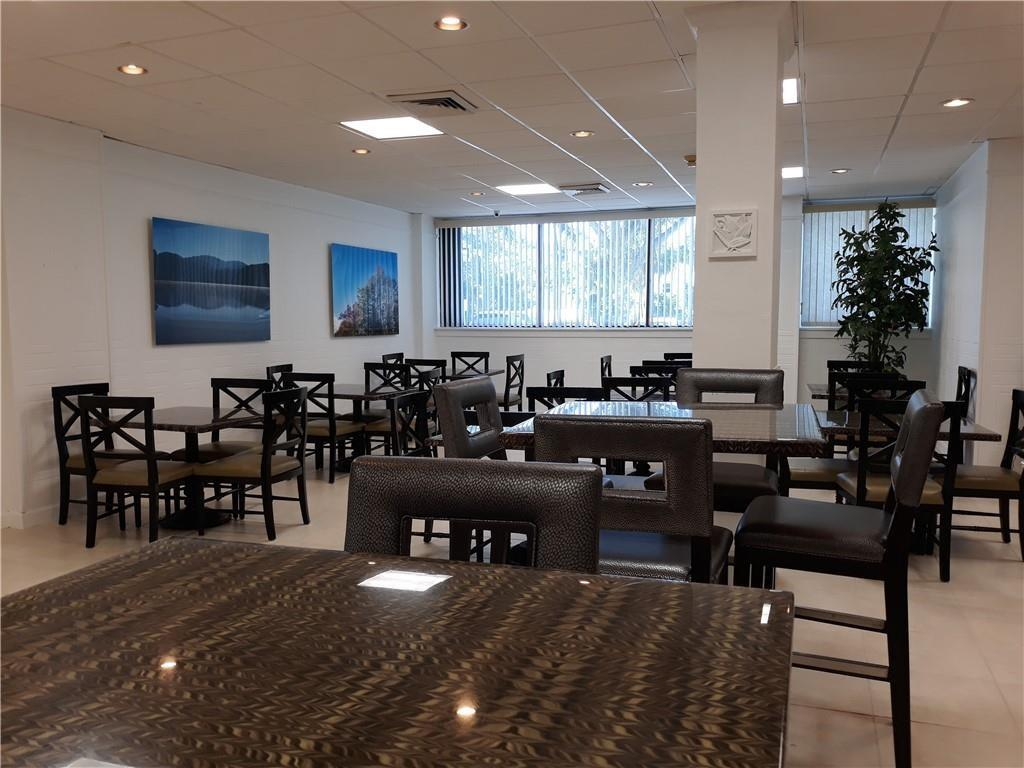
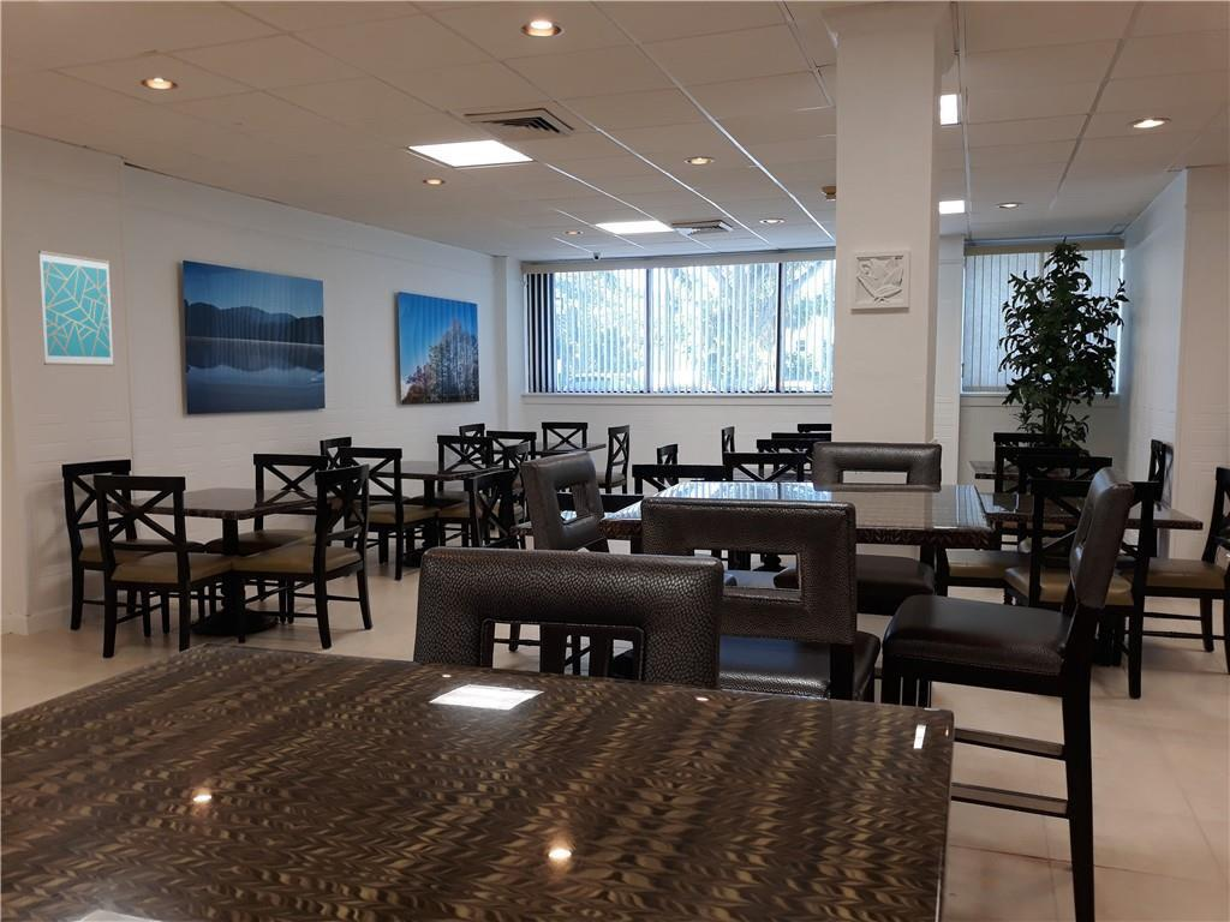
+ wall art (77, 311)
